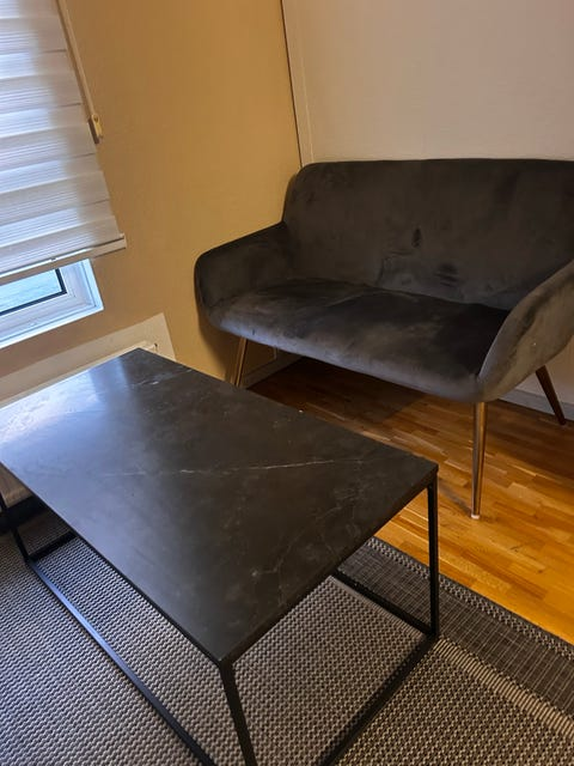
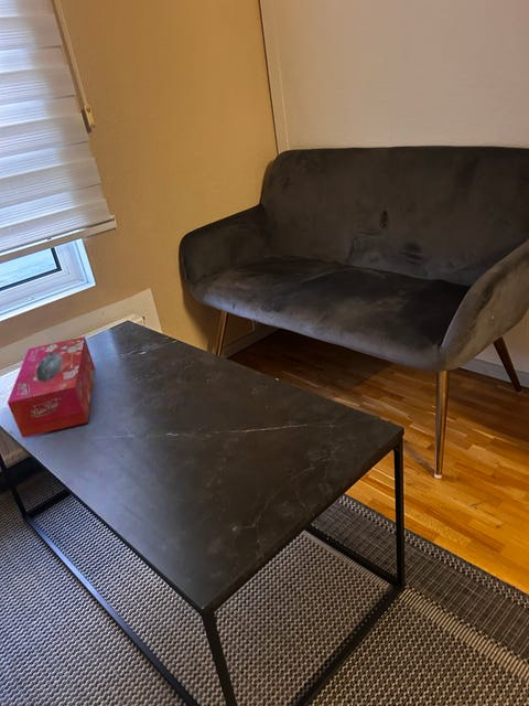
+ tissue box (55, 383)
